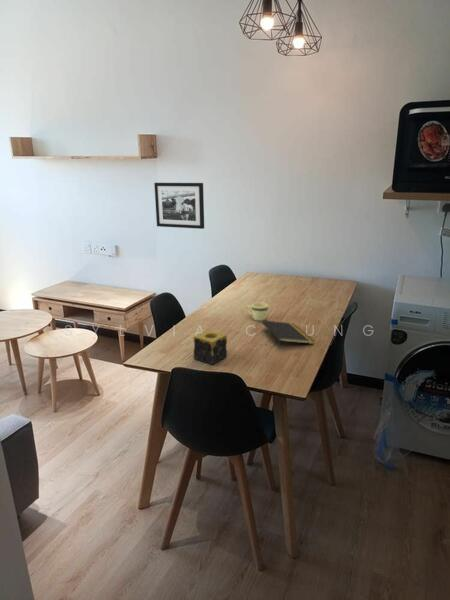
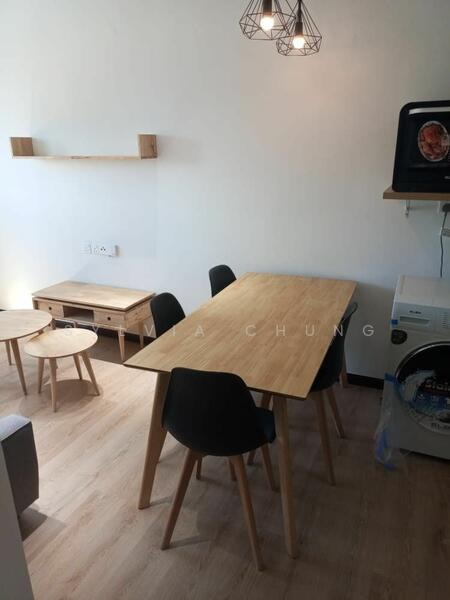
- candle (210, 346)
- notepad (286, 331)
- picture frame (179, 205)
- mug (256, 311)
